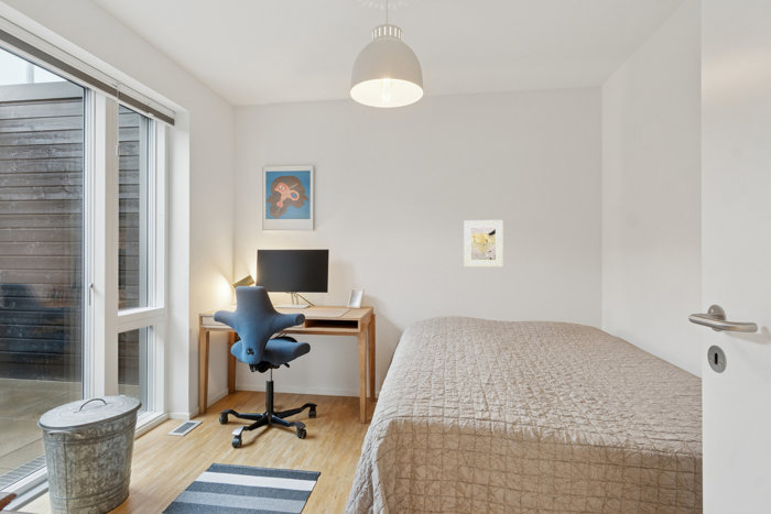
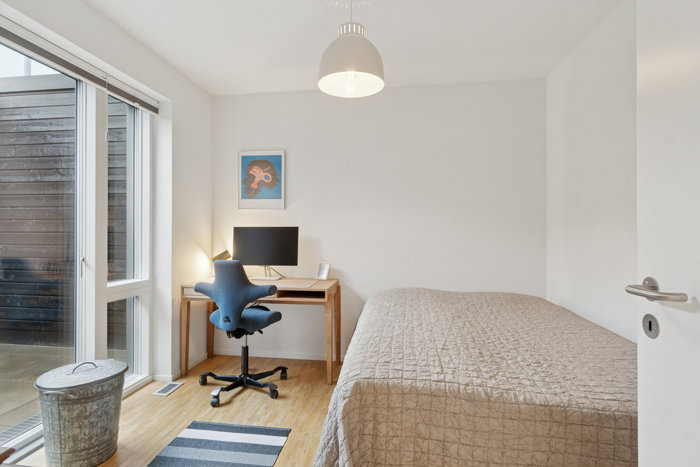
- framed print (482, 243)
